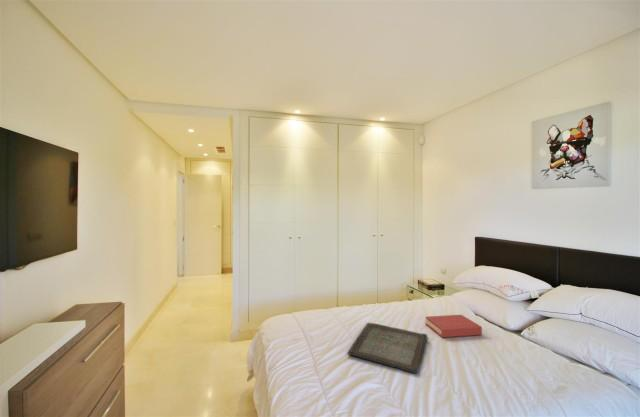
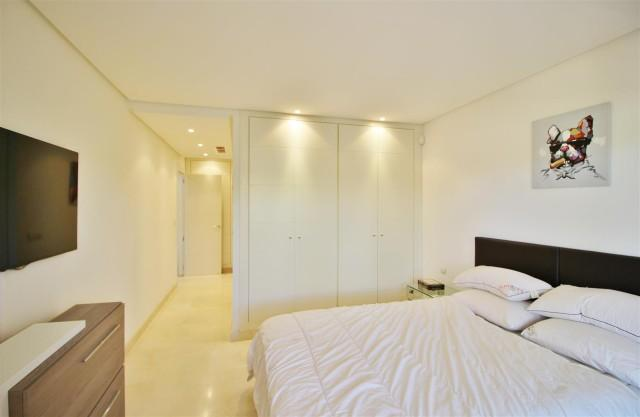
- hardback book (452, 325)
- serving tray (388, 343)
